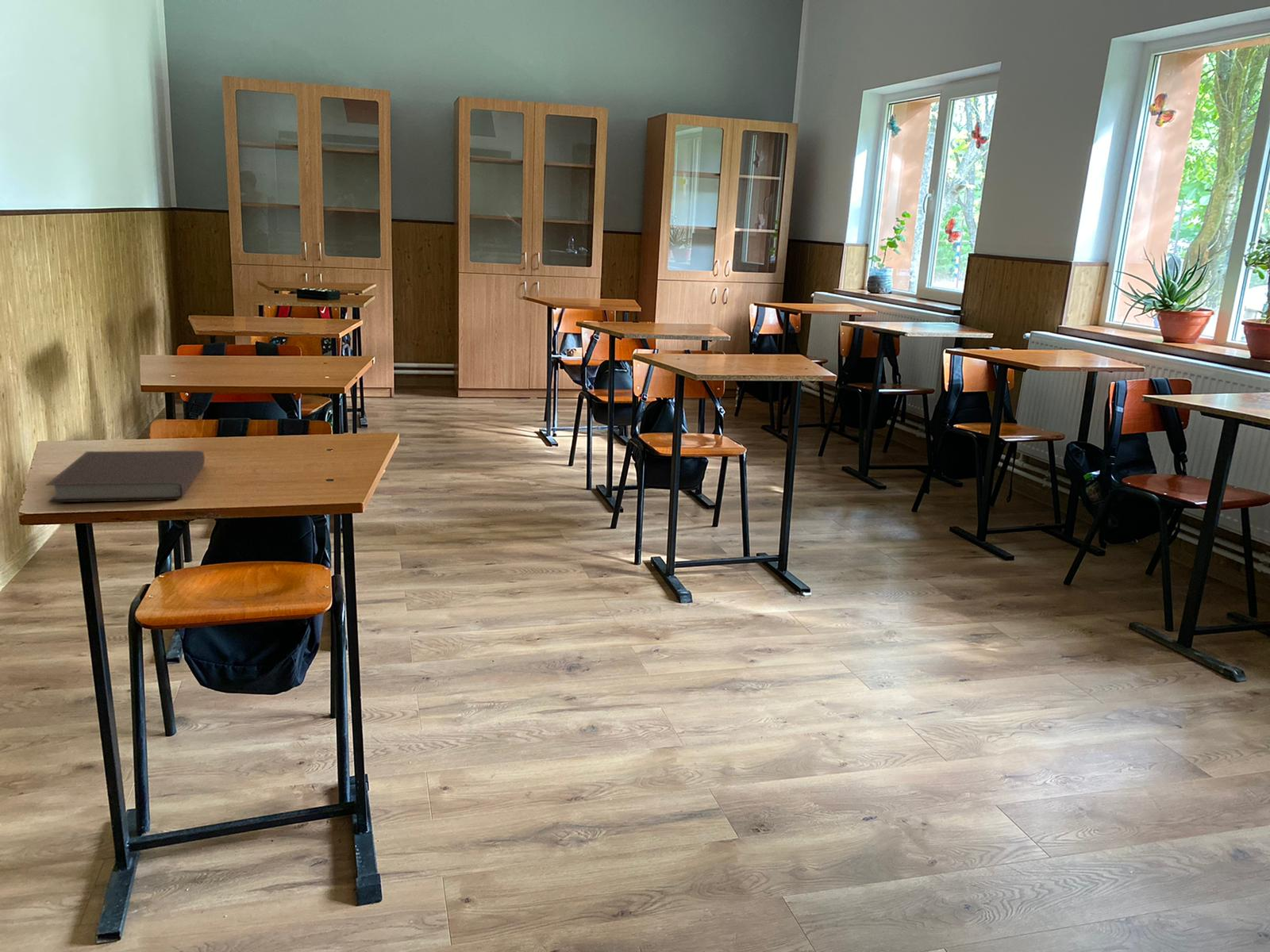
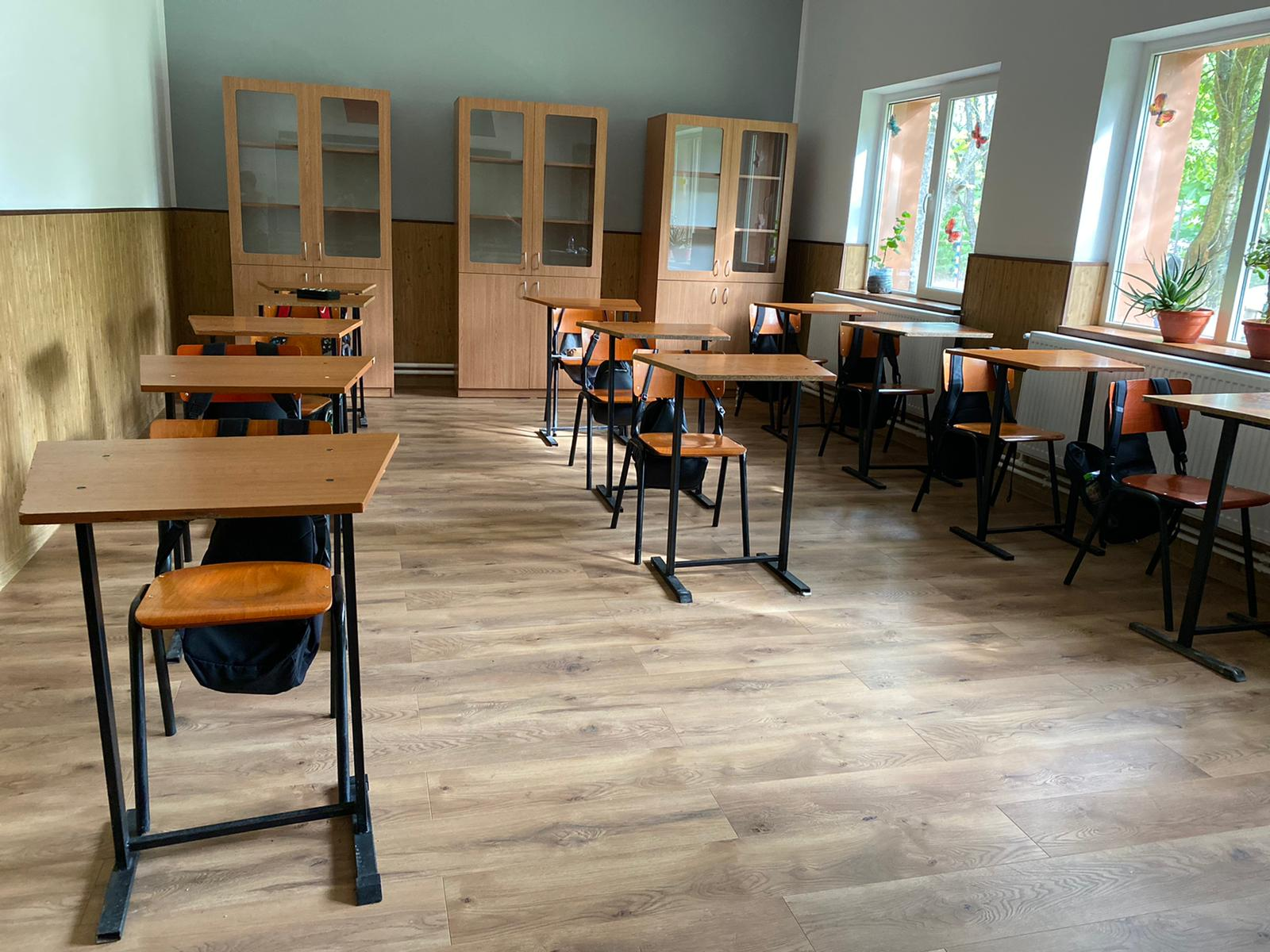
- notebook (132, 474)
